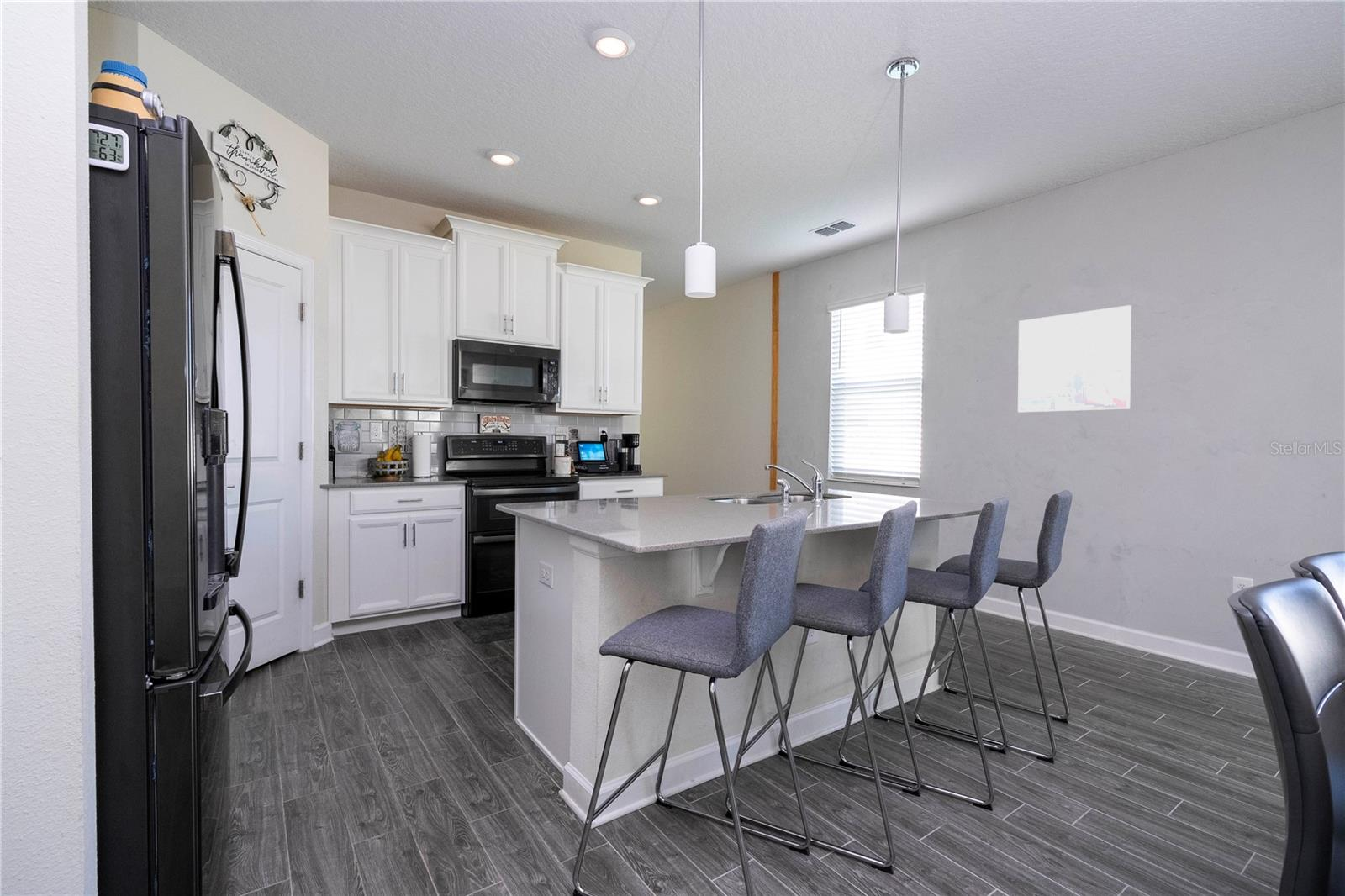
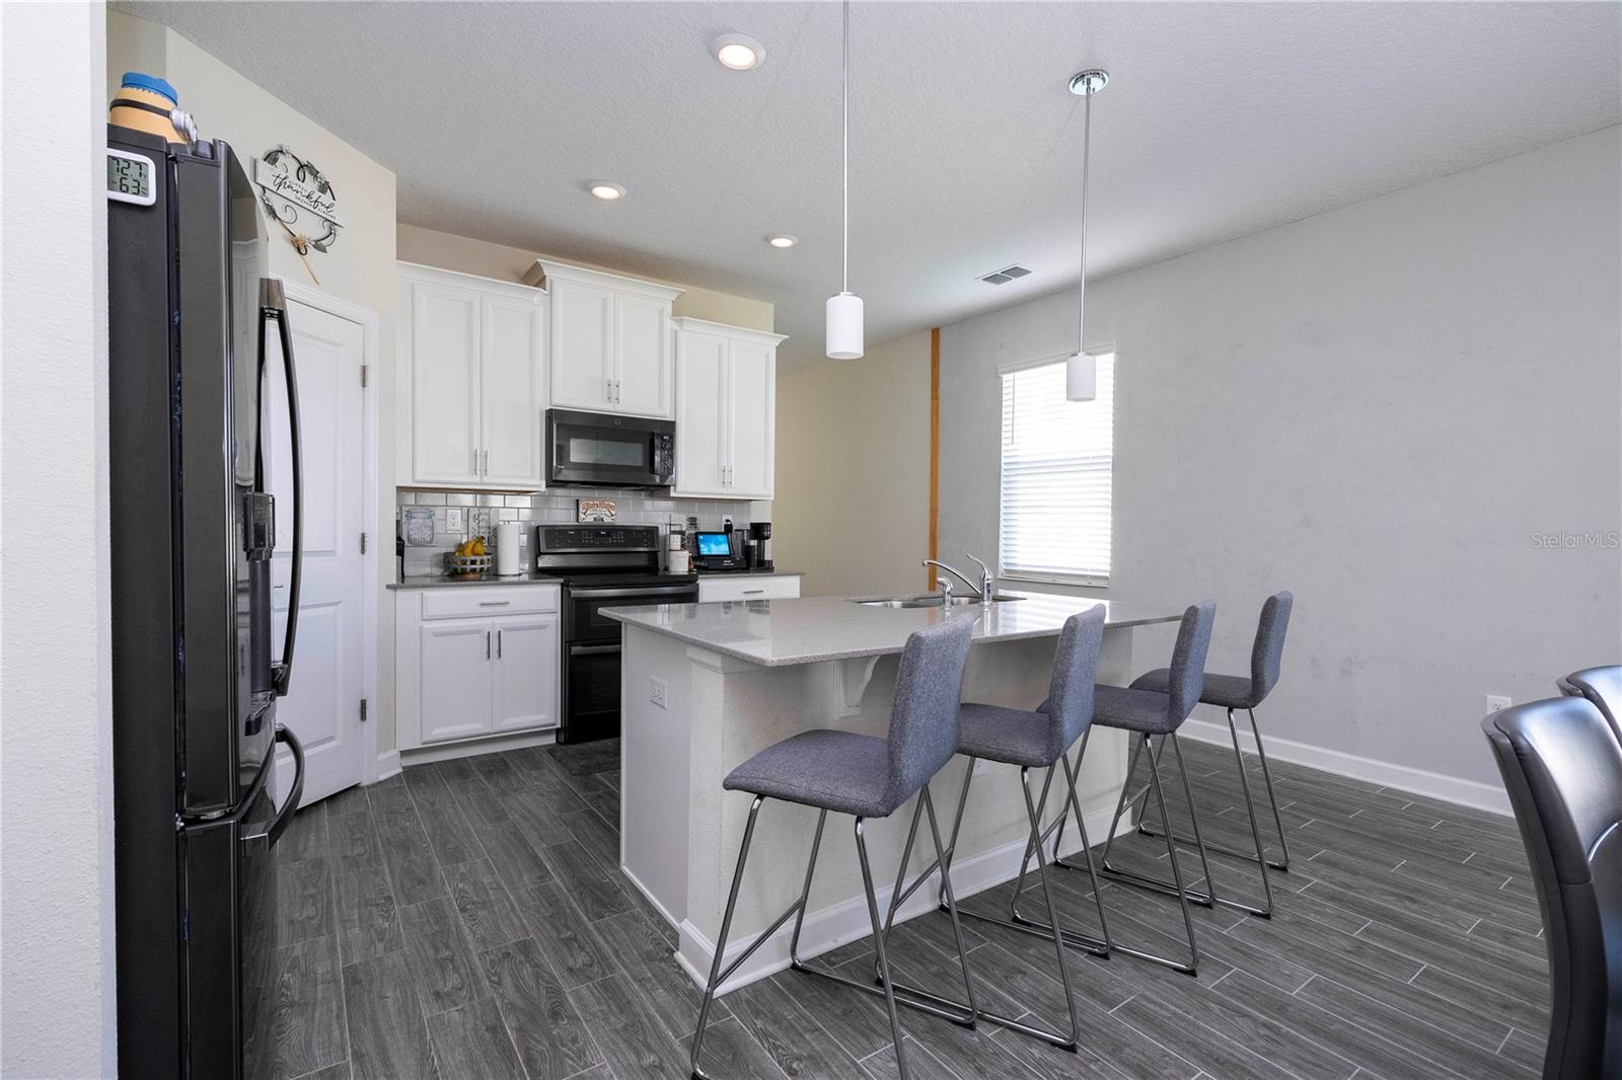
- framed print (1071, 361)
